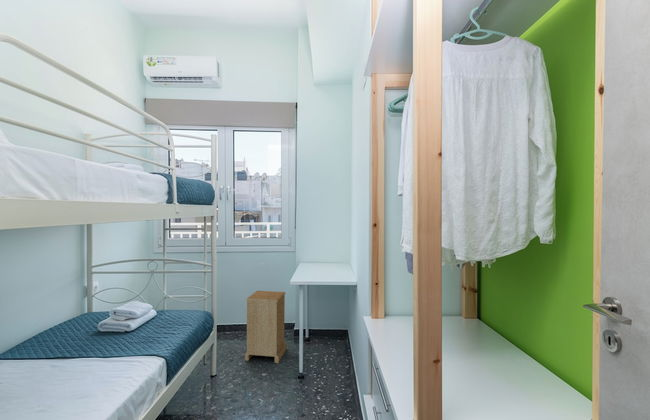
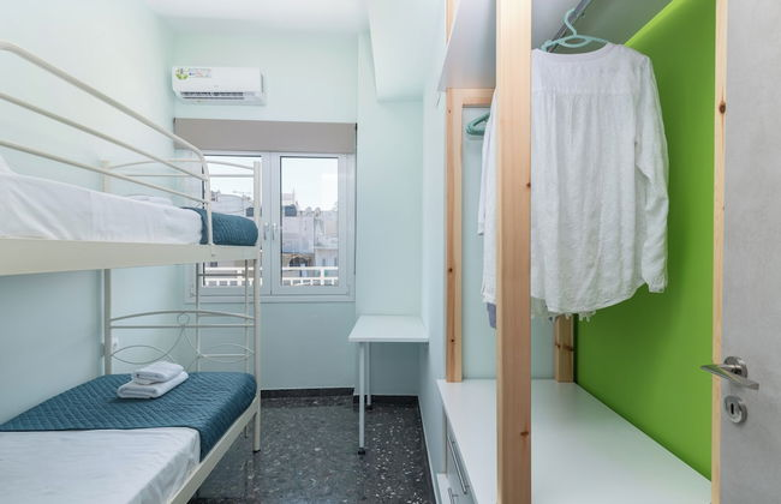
- nightstand (266, 324)
